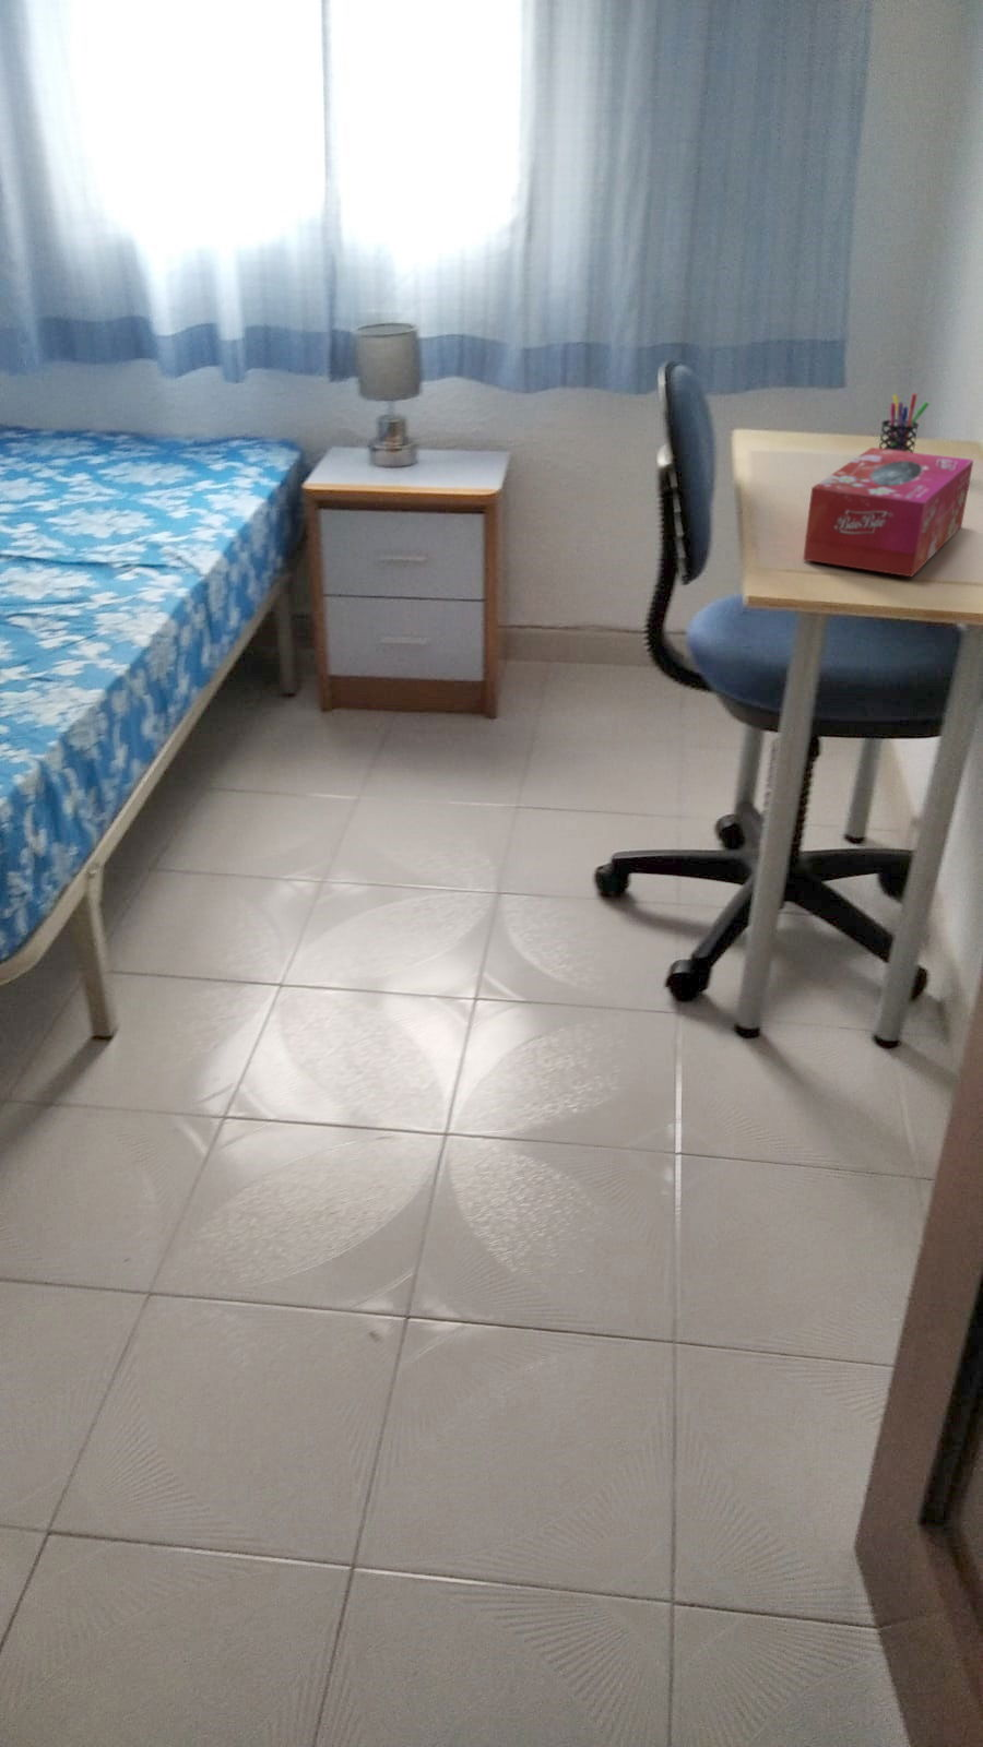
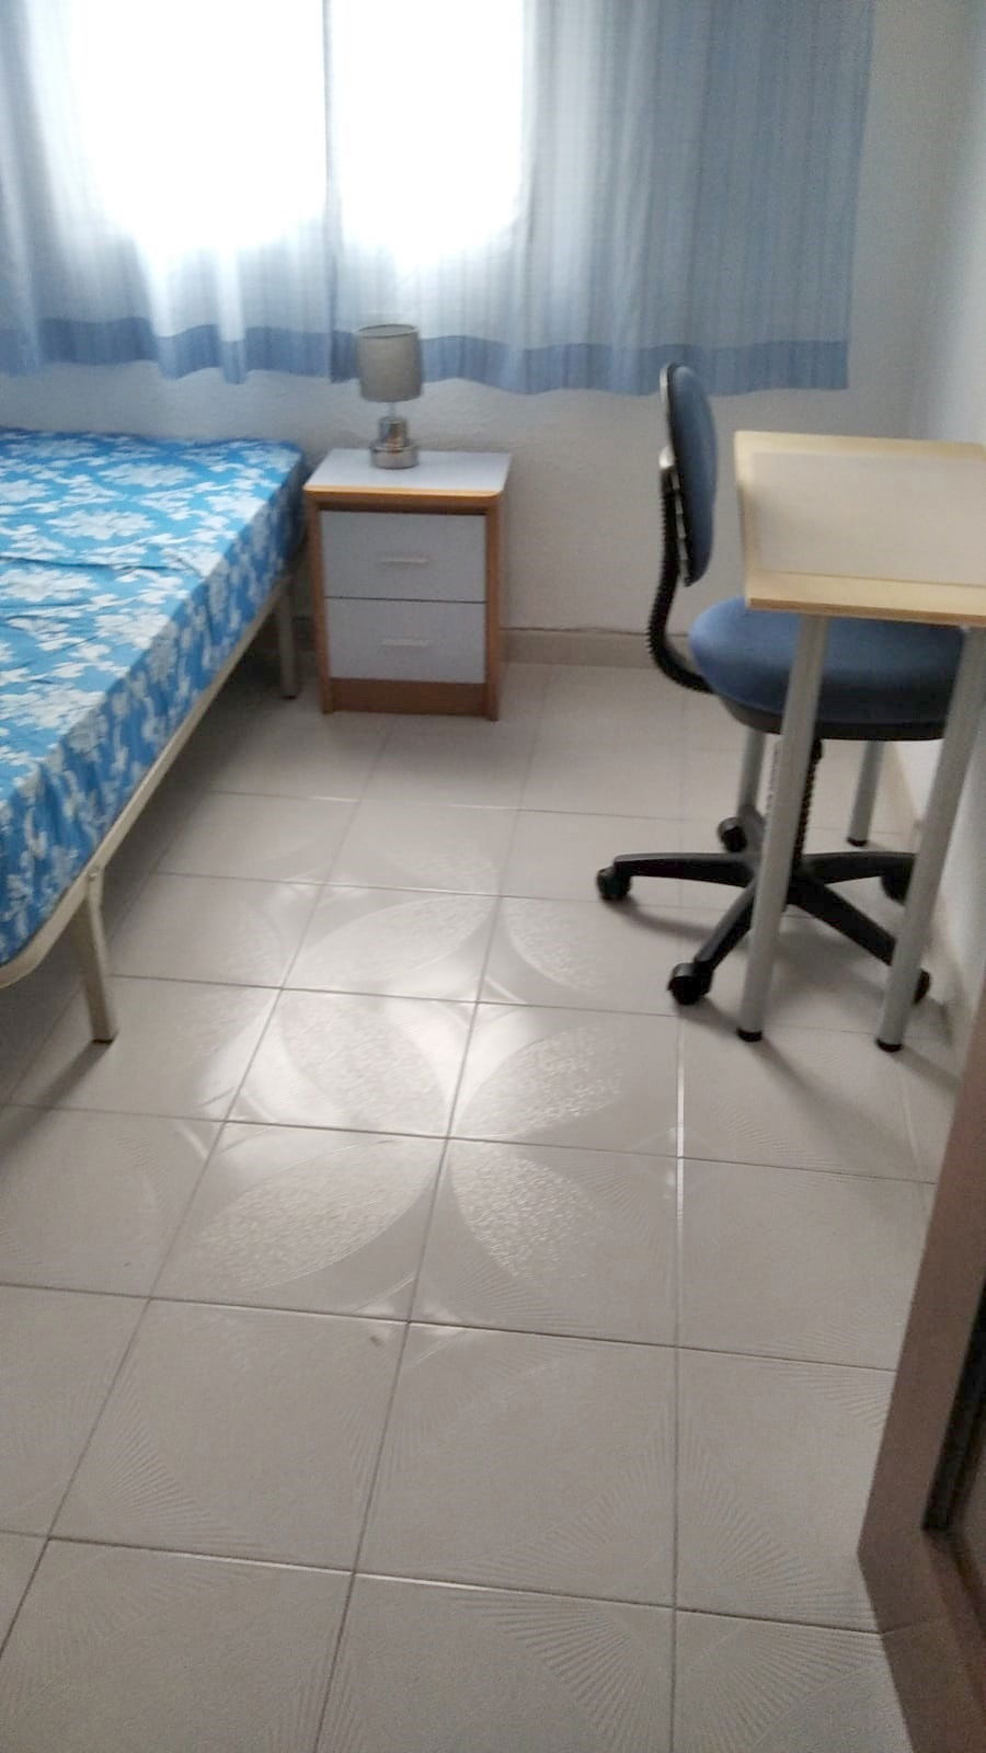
- tissue box (891, 508)
- pen holder (904, 430)
